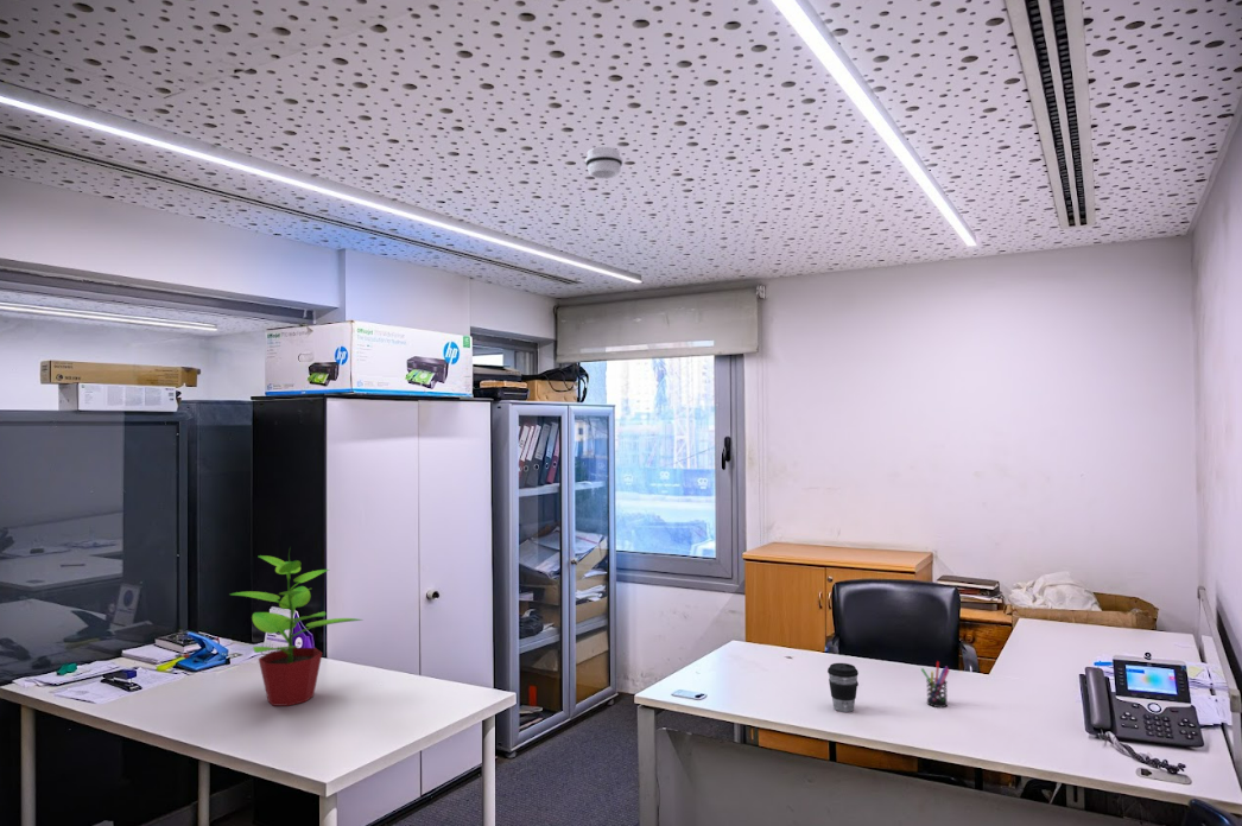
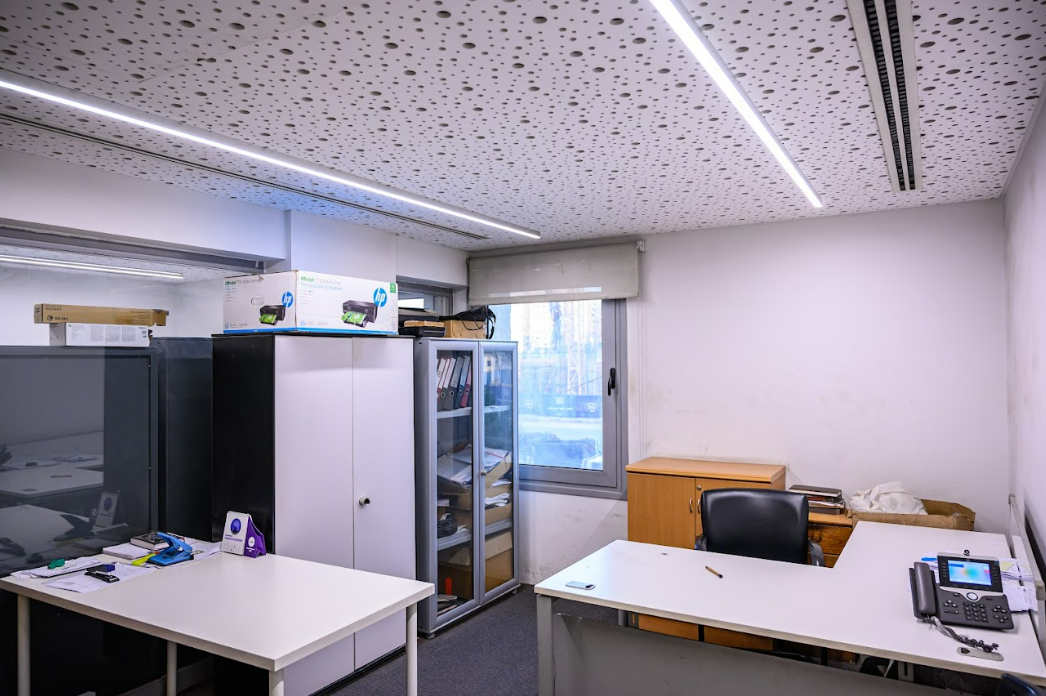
- coffee cup (843, 687)
- smoke detector (603, 163)
- potted plant (287, 622)
- pen holder (933, 682)
